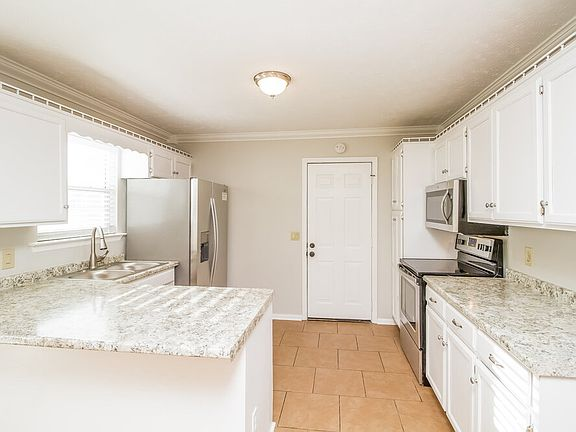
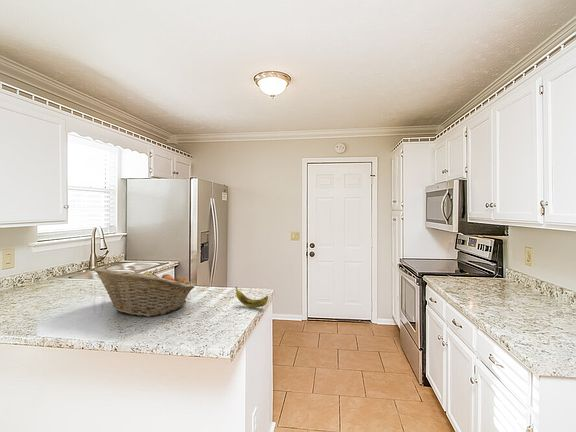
+ banana (251, 299)
+ fruit basket (145, 286)
